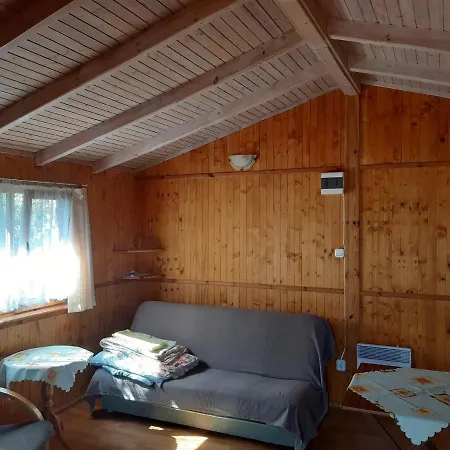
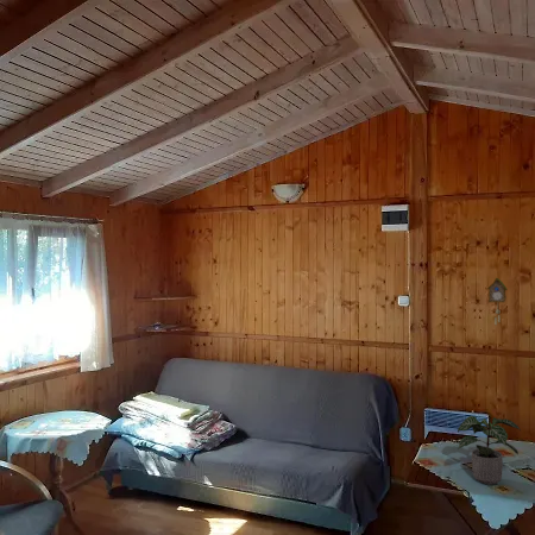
+ potted plant (487, 448)
+ cuckoo clock (497, 301)
